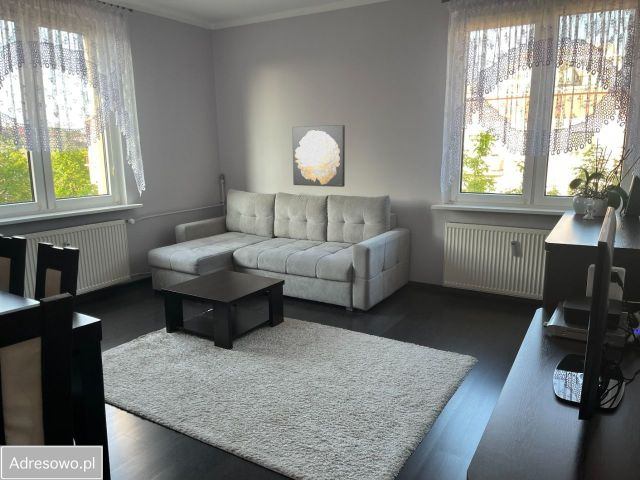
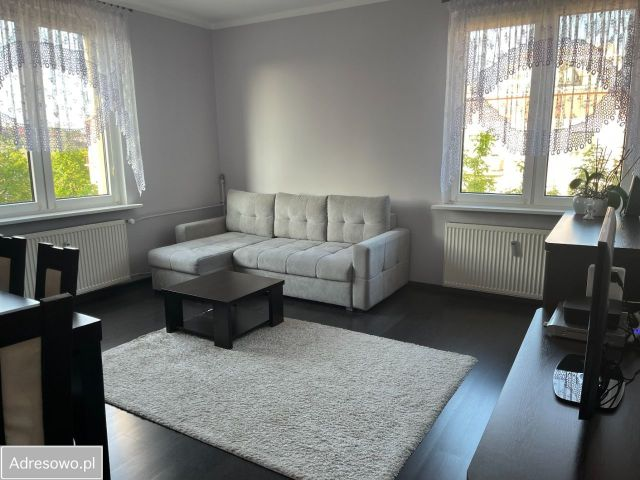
- wall art (318, 156)
